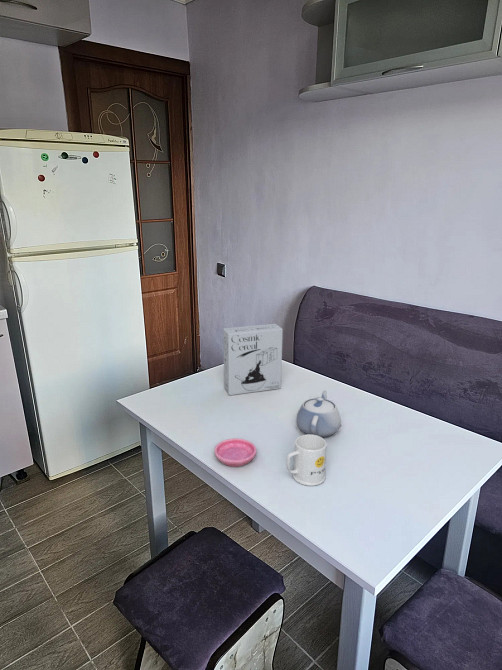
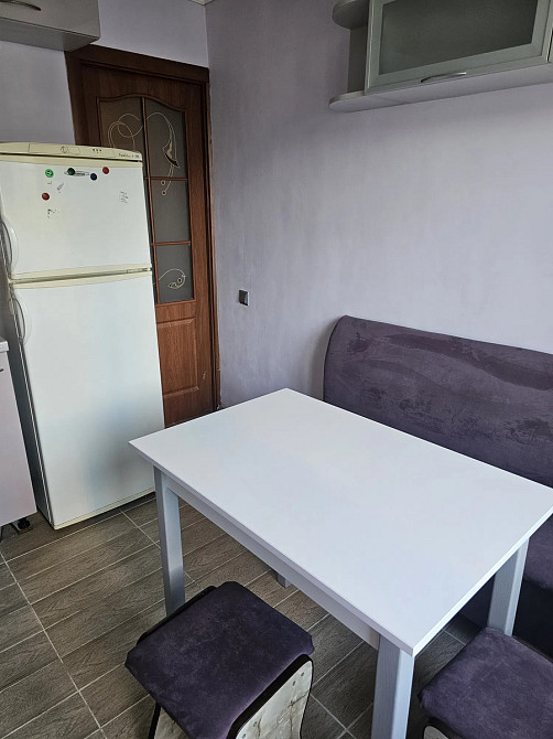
- cereal box (252, 359)
- saucer (235, 453)
- mug (306, 460)
- teapot (318, 413)
